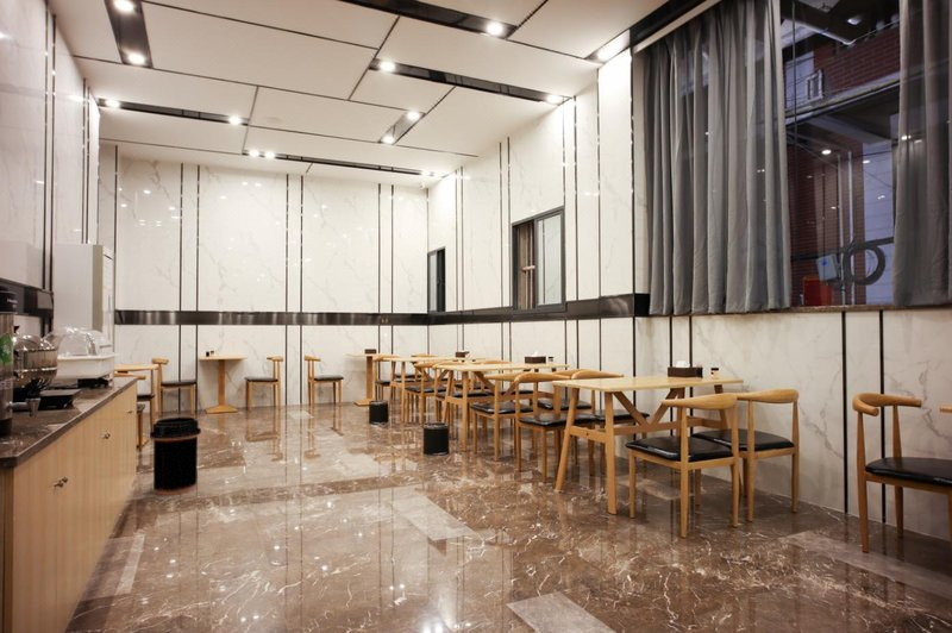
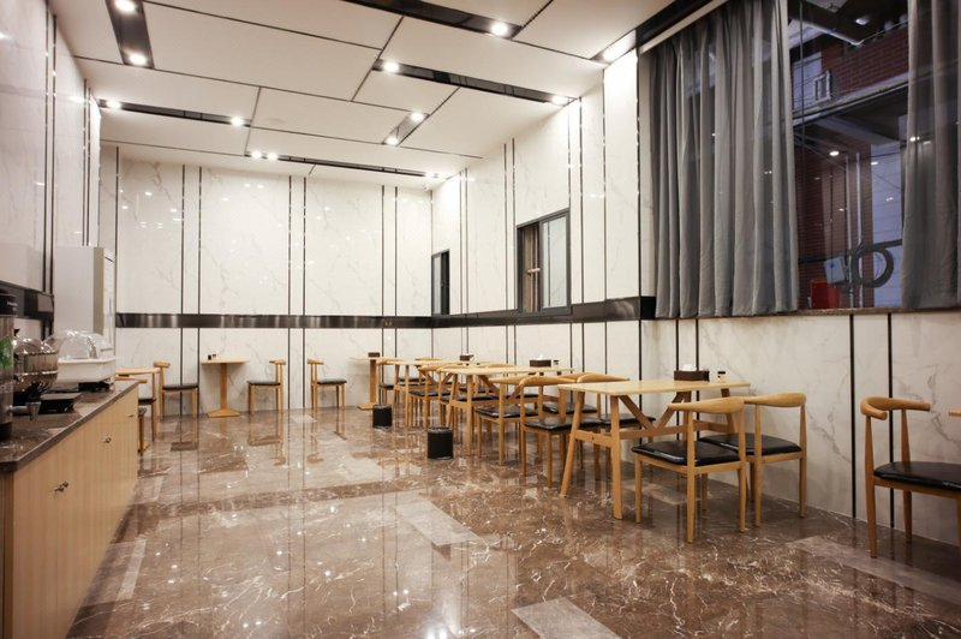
- trash can (175, 455)
